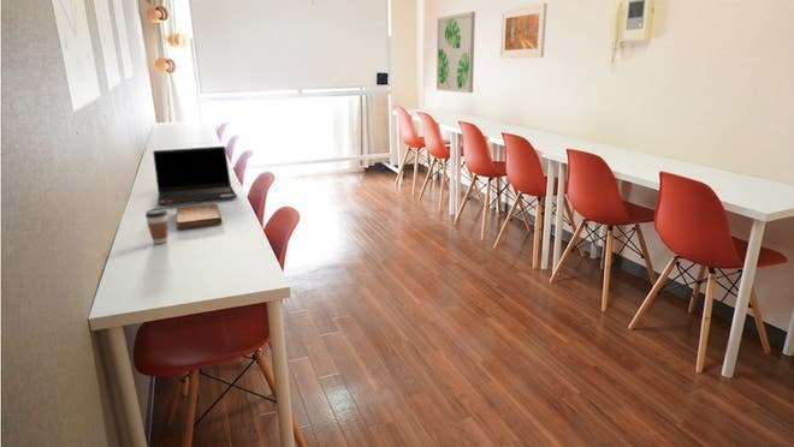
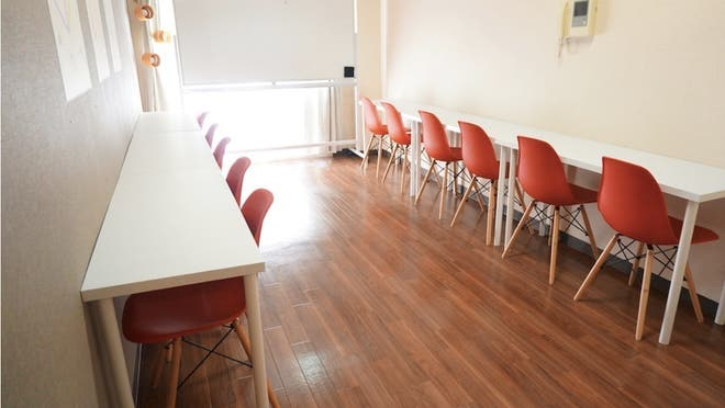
- coffee cup (158, 226)
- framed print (521, 32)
- notebook (198, 215)
- wall art (454, 53)
- laptop computer (194, 174)
